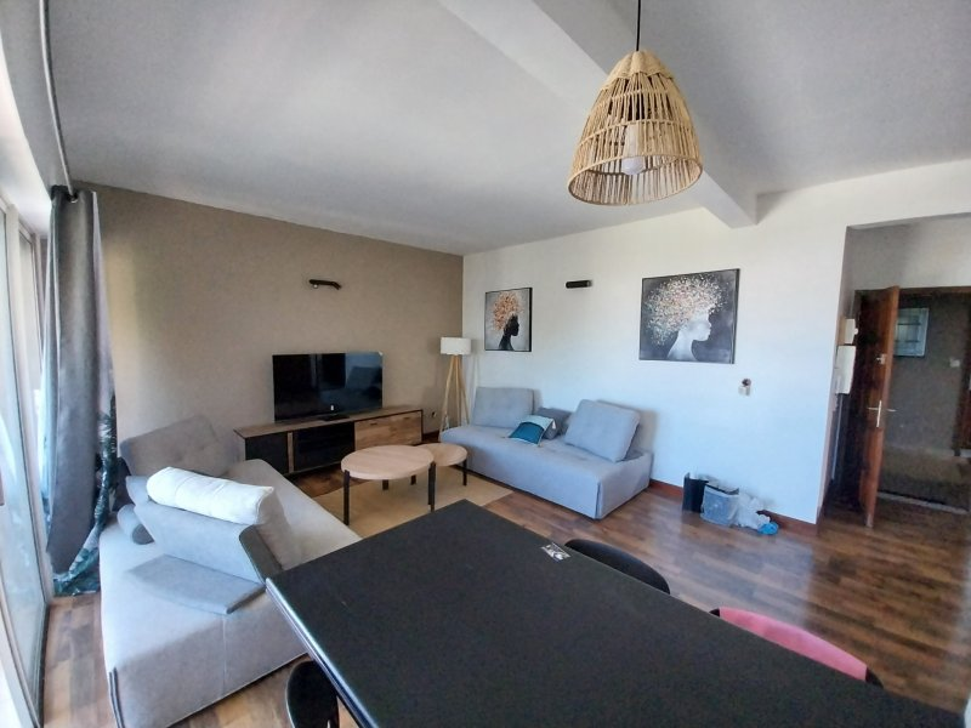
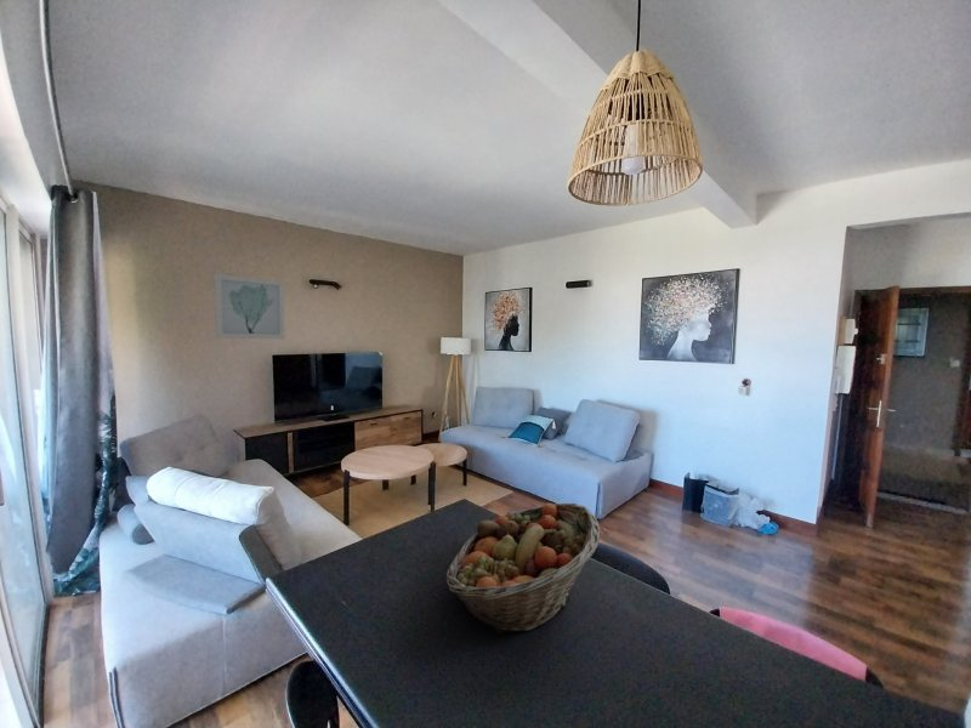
+ wall art (251, 308)
+ fruit basket (524, 554)
